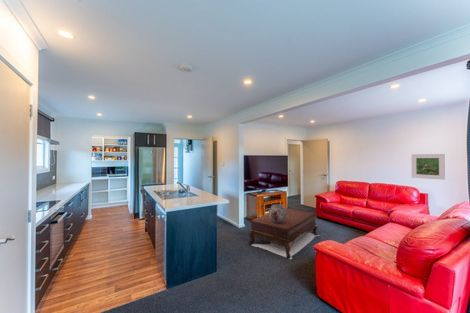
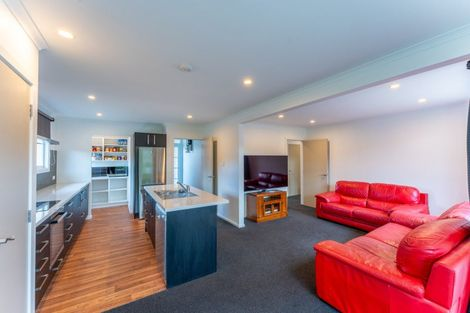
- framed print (427, 166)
- coffee table (286, 228)
- decorative globe (277, 213)
